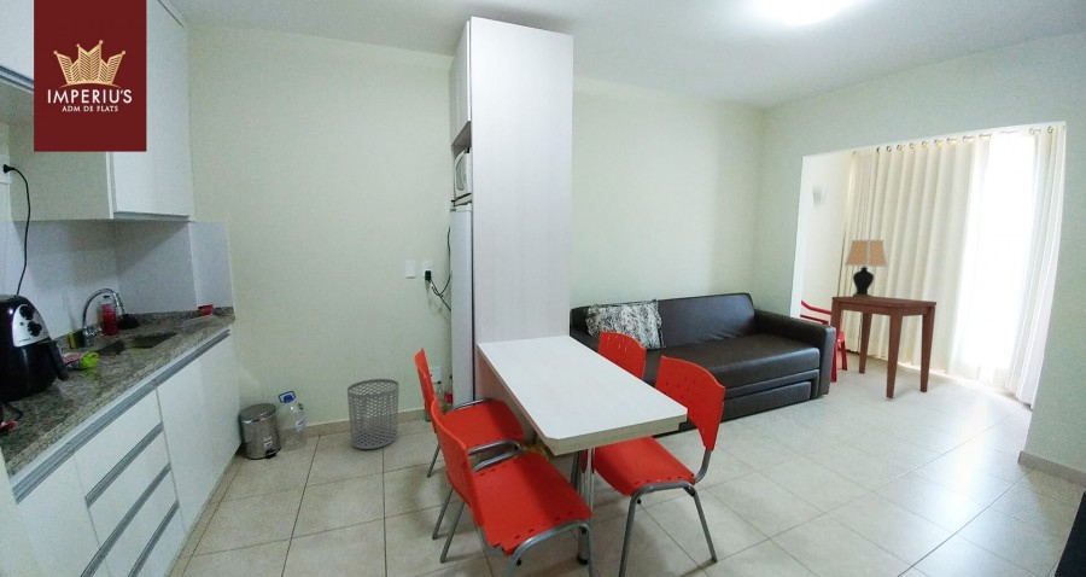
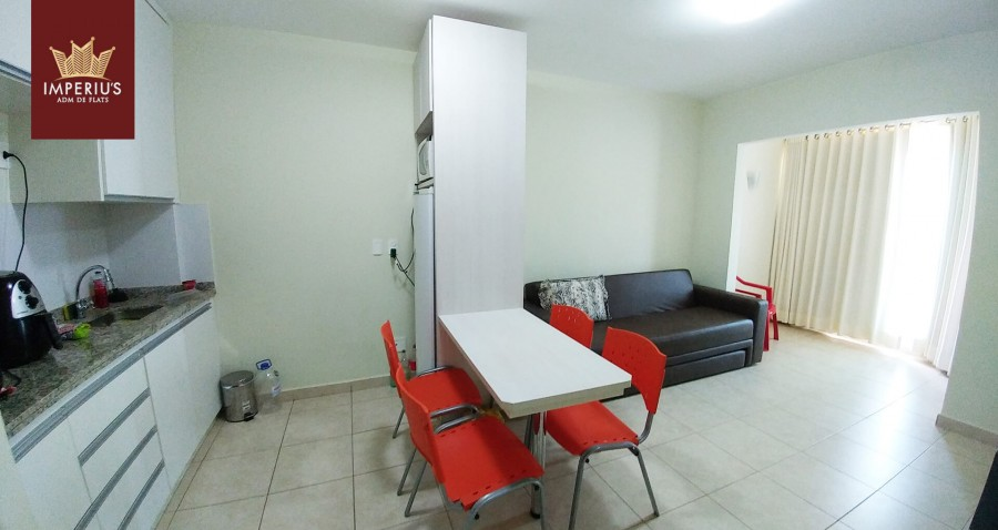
- table lamp (864, 268)
- waste bin (374, 413)
- side table (868, 342)
